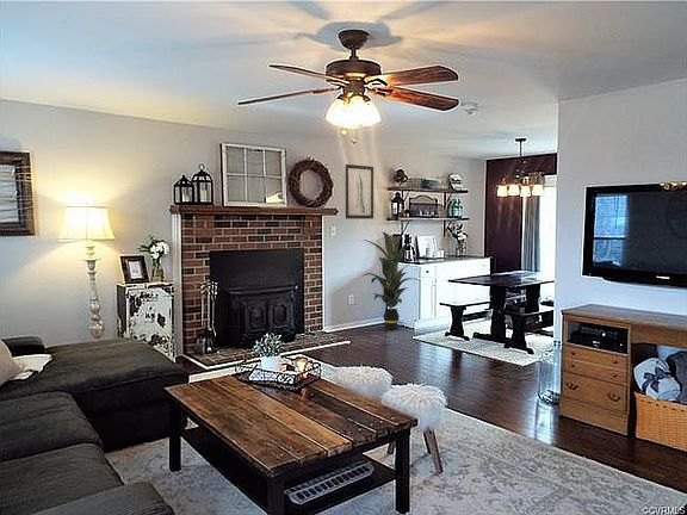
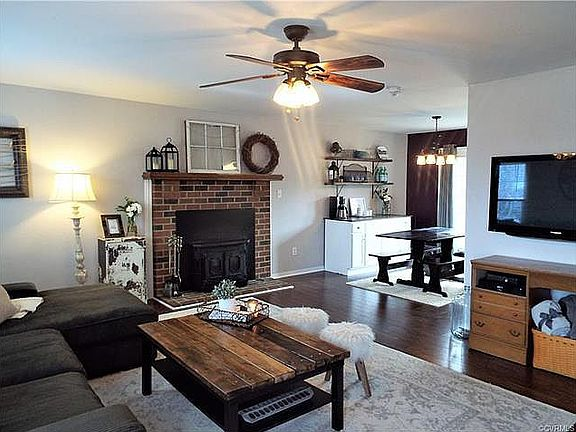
- indoor plant (386, 280)
- wall art (359, 192)
